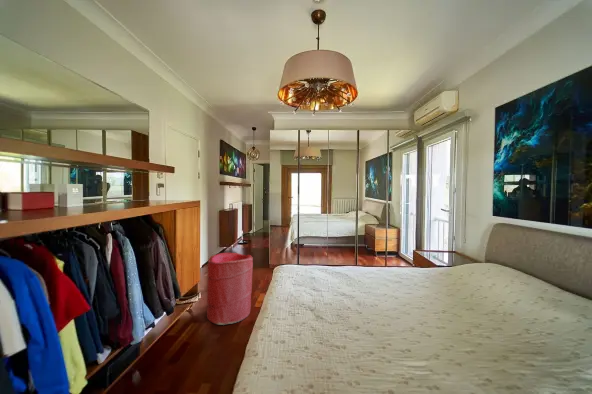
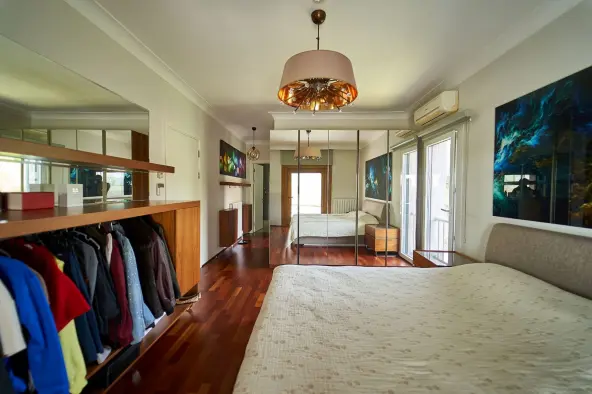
- laundry hamper (230, 284)
